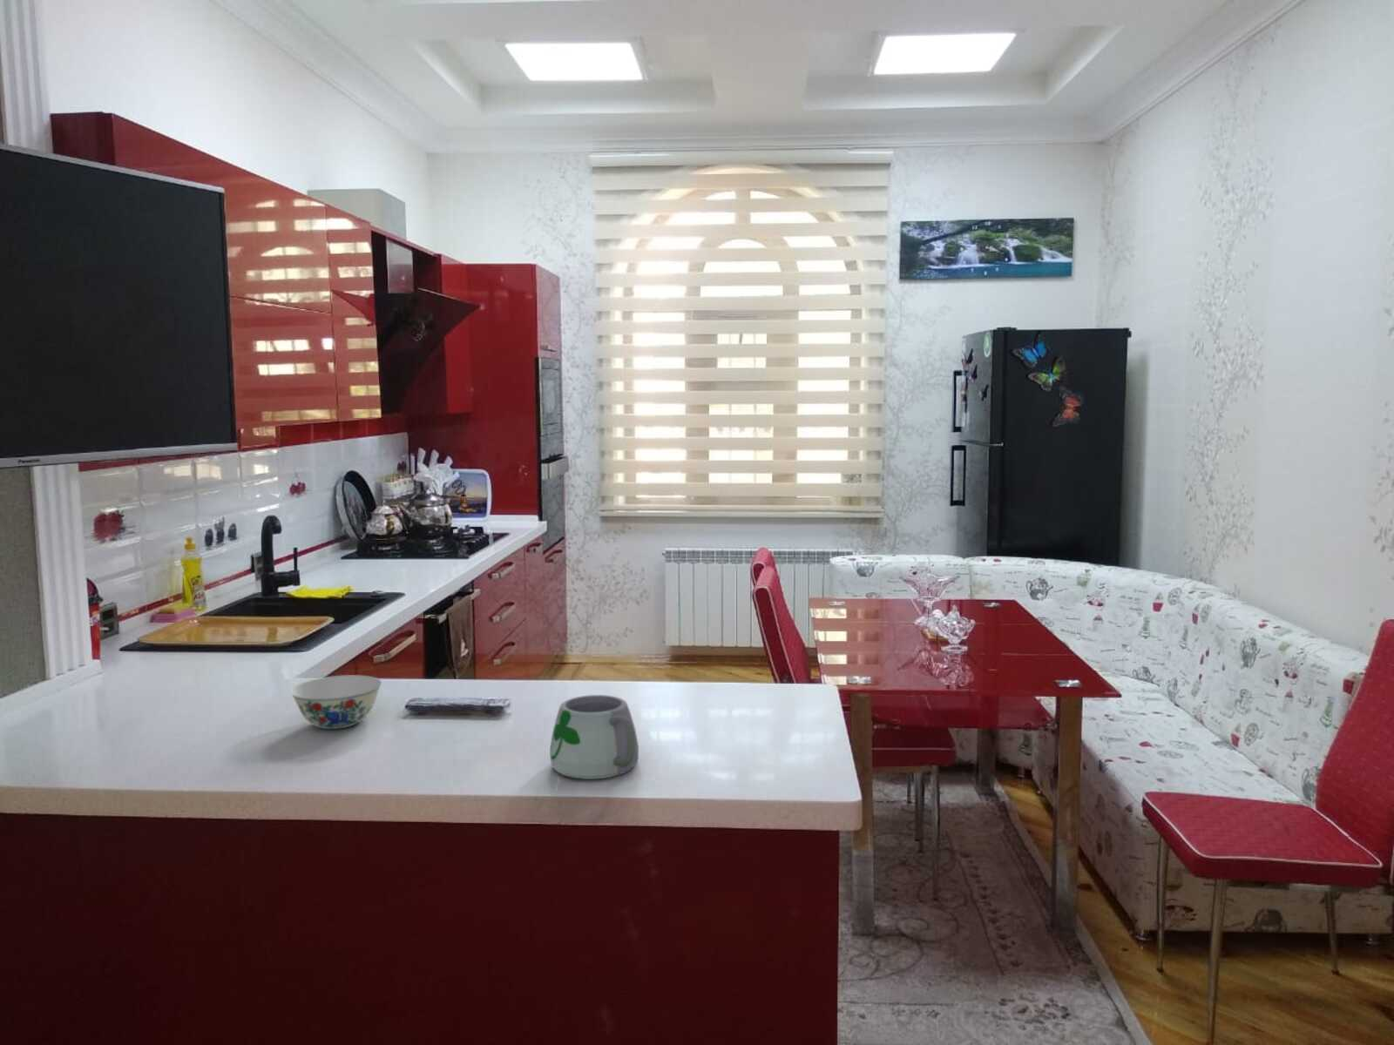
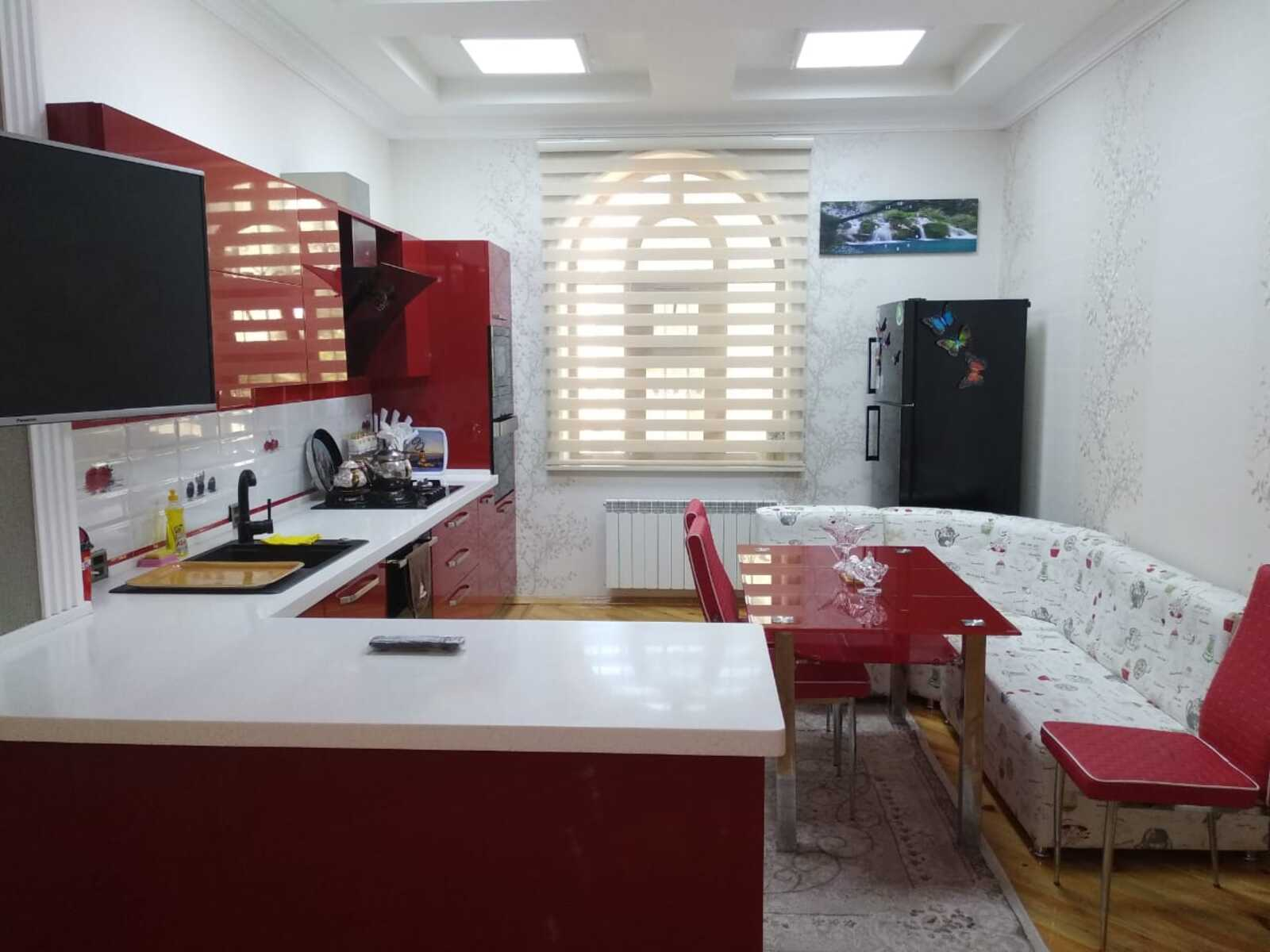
- chinaware (337, 705)
- mug (592, 740)
